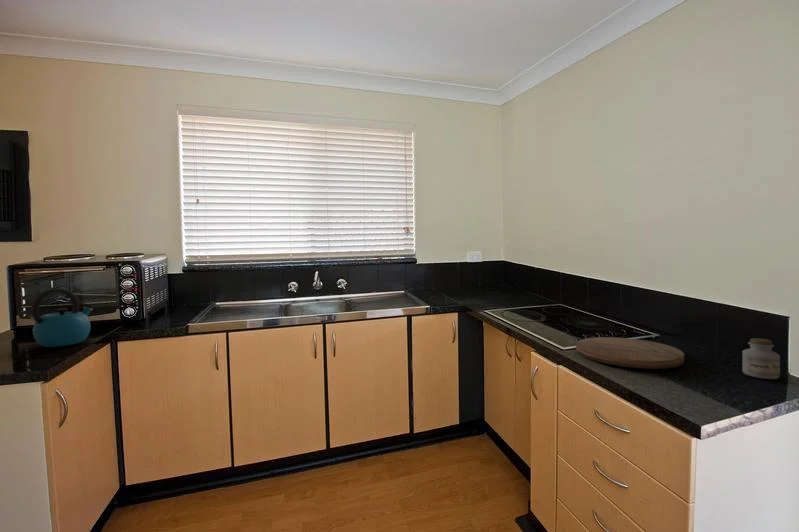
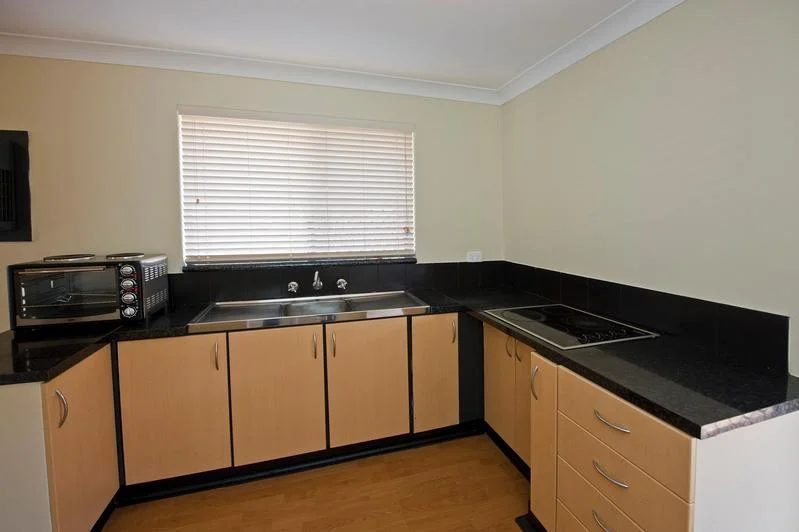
- cutting board (626, 351)
- jar (760, 357)
- kettle (65, 315)
